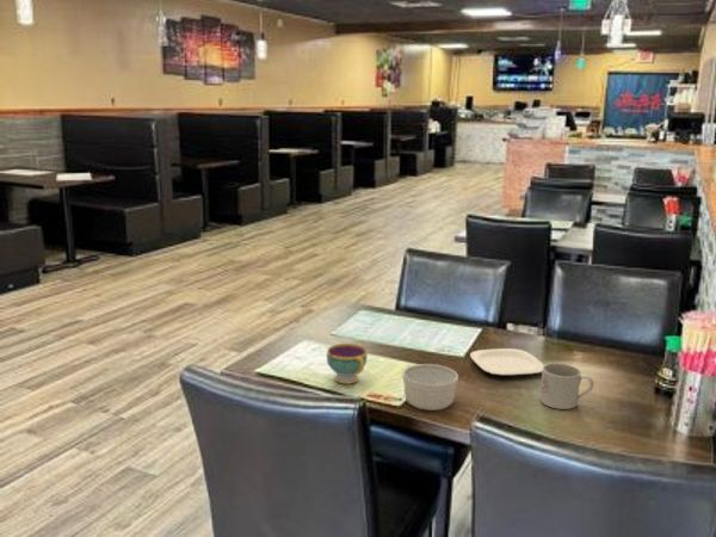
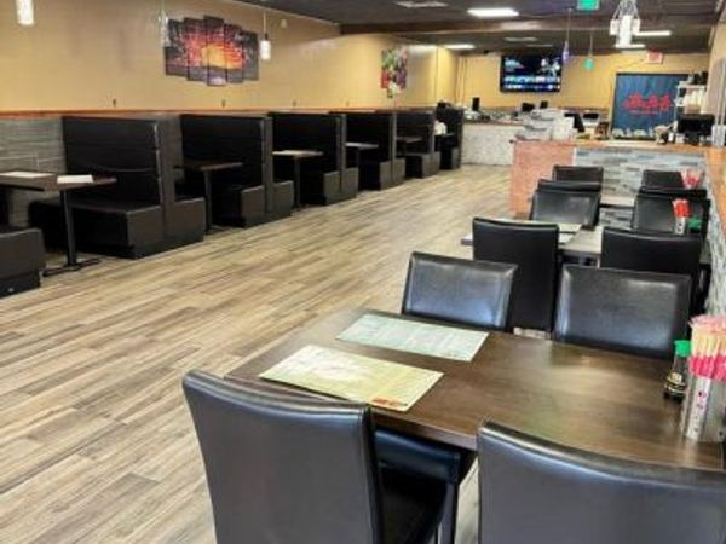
- plate (506, 363)
- teacup (346, 365)
- mug (566, 387)
- ramekin (430, 387)
